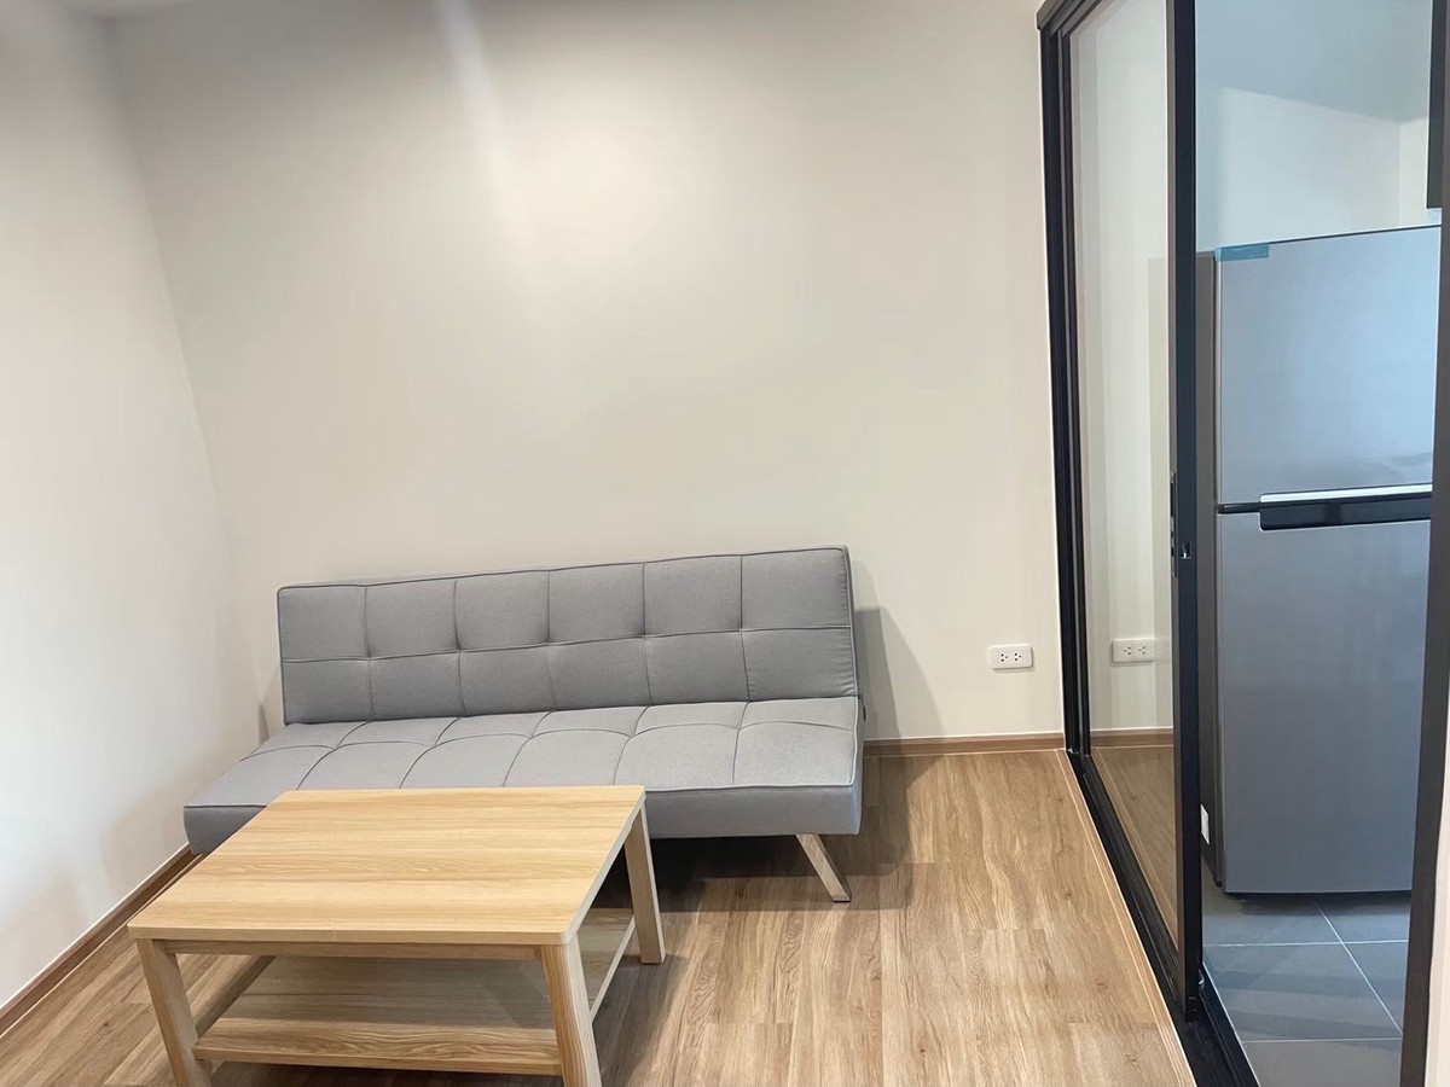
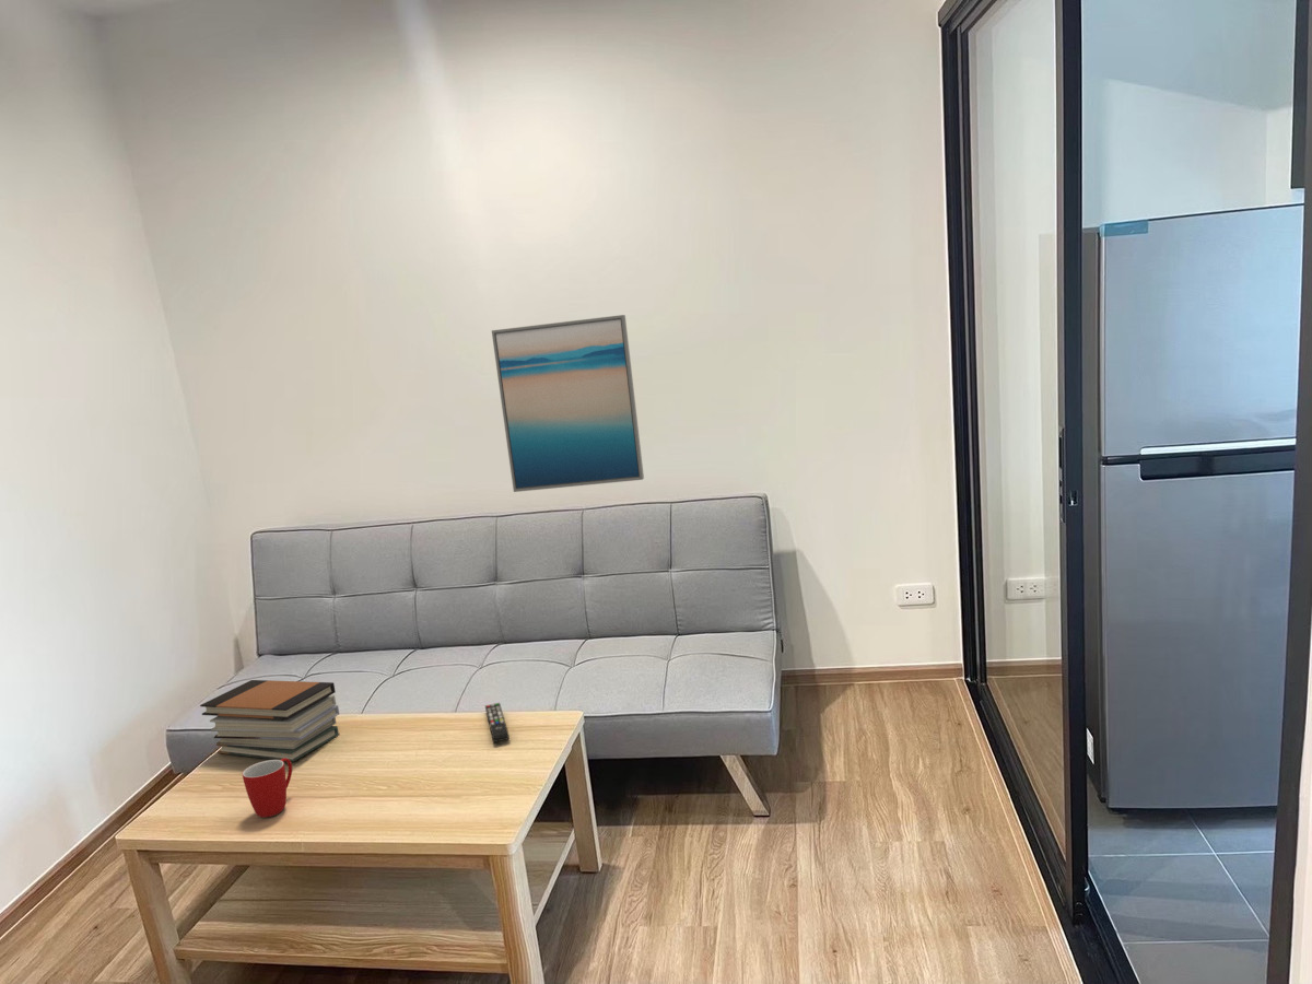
+ book stack (273, 718)
+ mug (272, 785)
+ wall art (567, 405)
+ remote control (496, 721)
